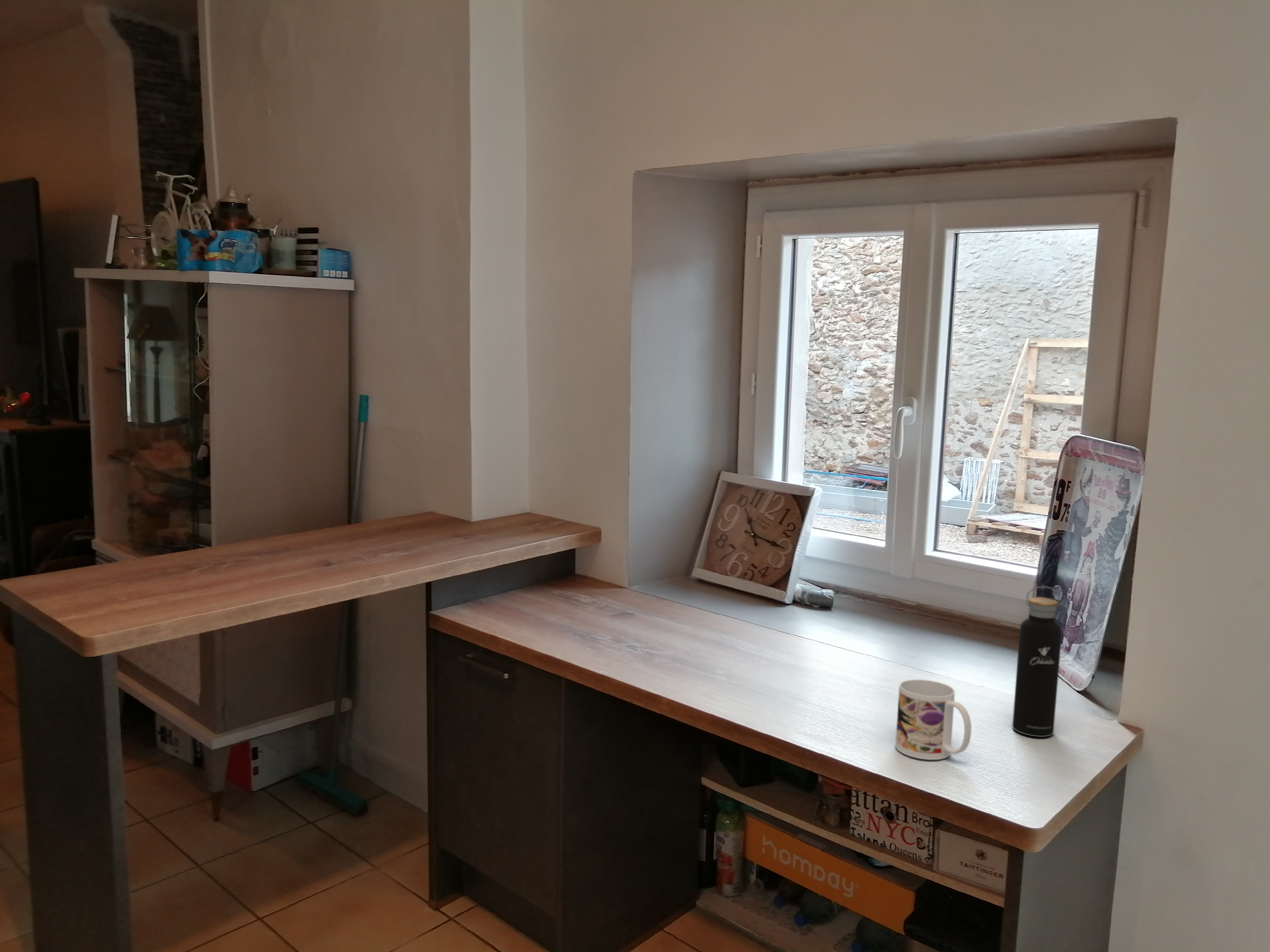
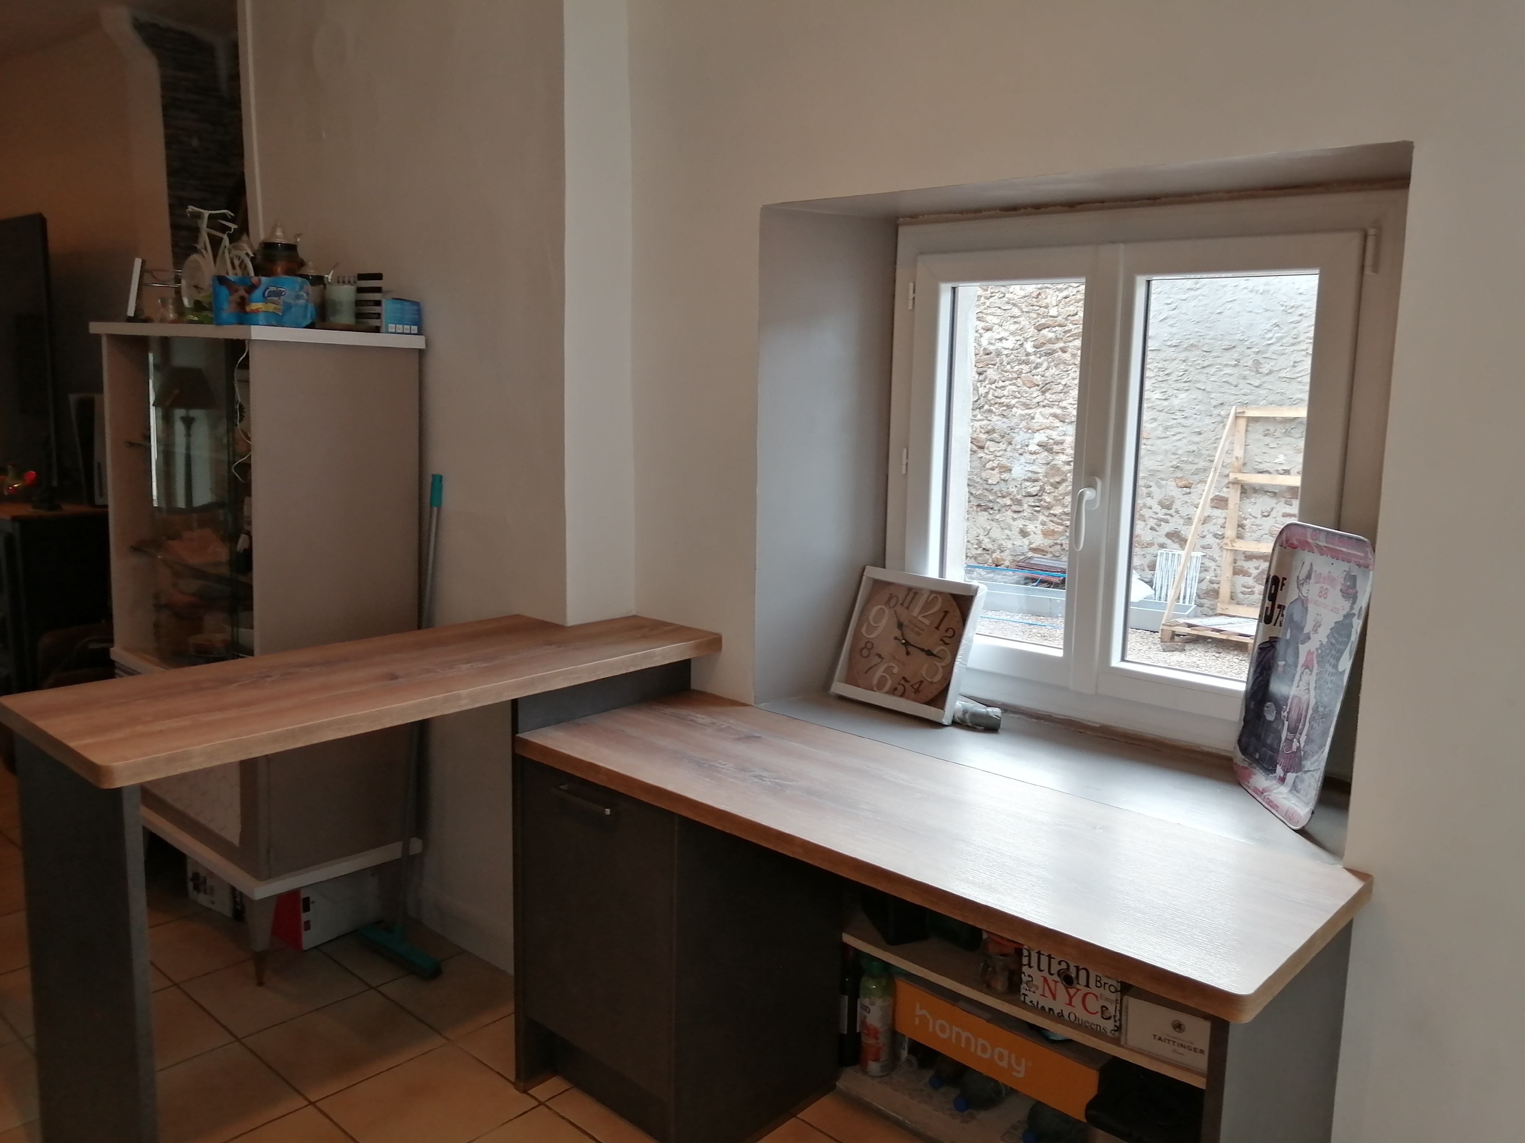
- mug (935, 722)
- water bottle (1038, 659)
